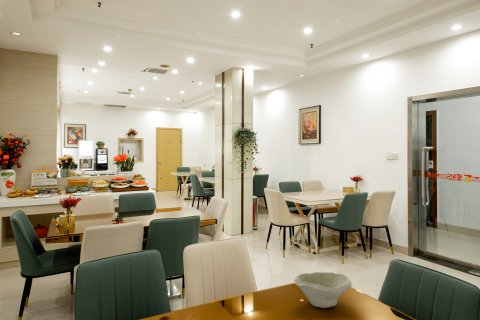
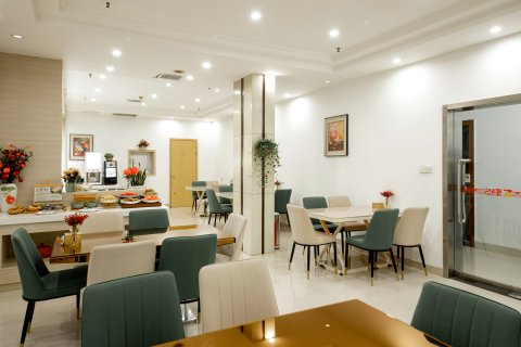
- bowl (322, 289)
